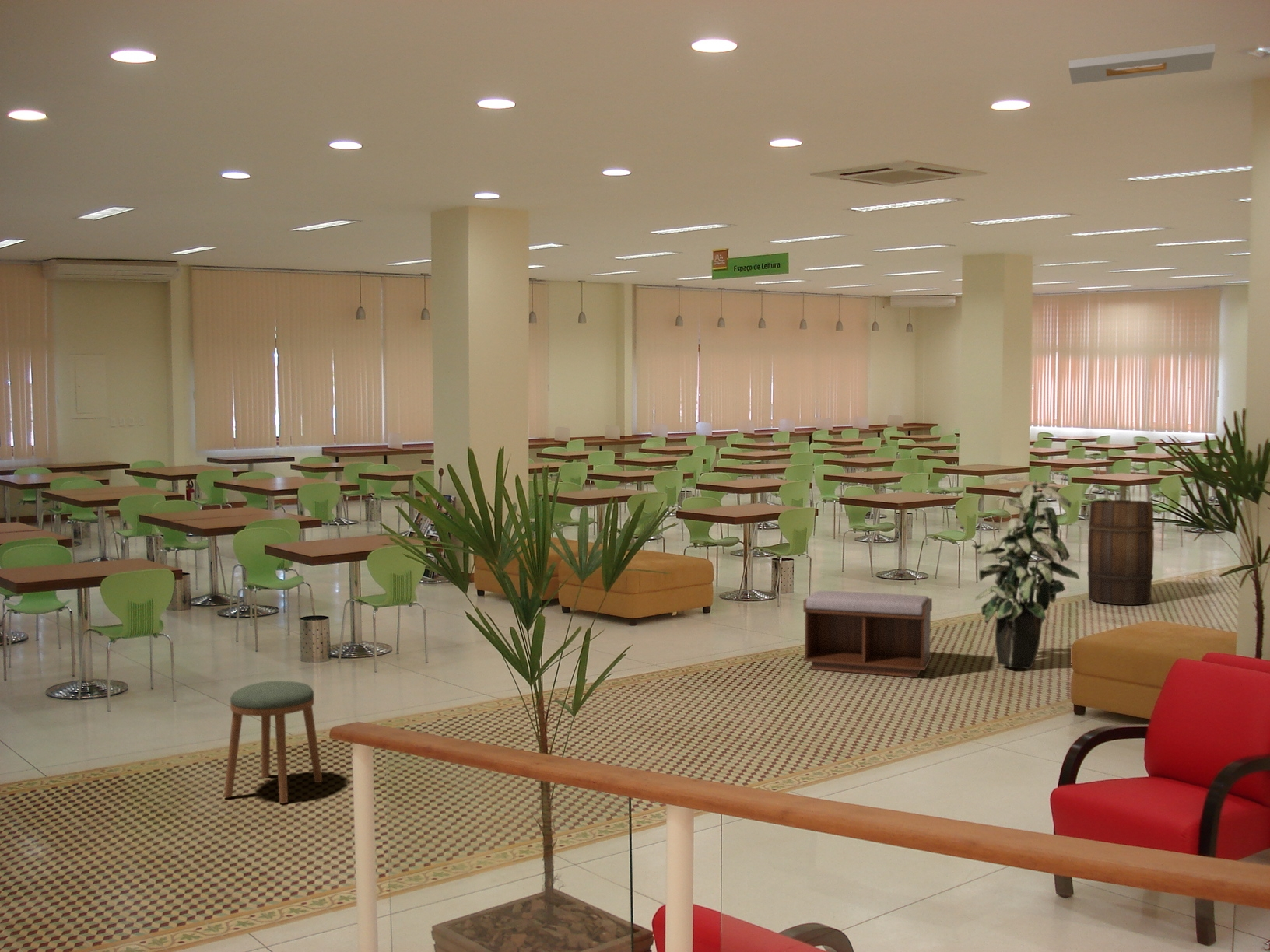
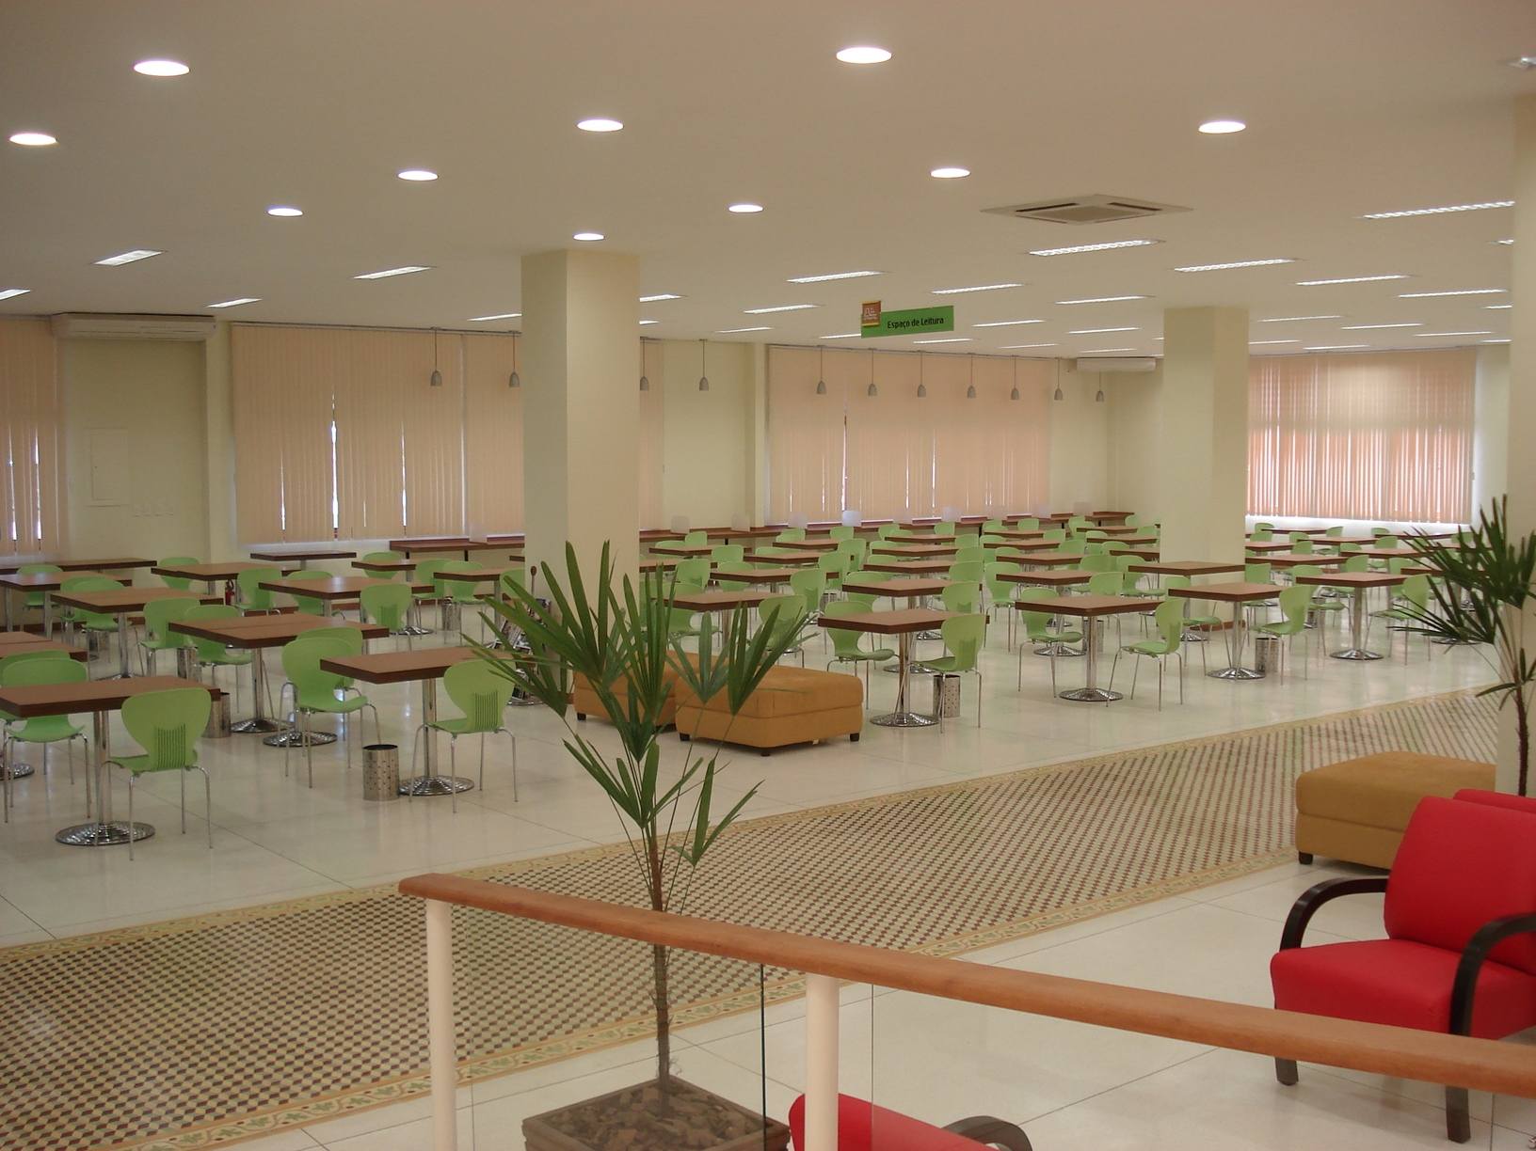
- stool (275, 736)
- indoor plant (1019, 570)
- bench (867, 632)
- wooden barrel (1120, 551)
- ceiling vent (1140, 65)
